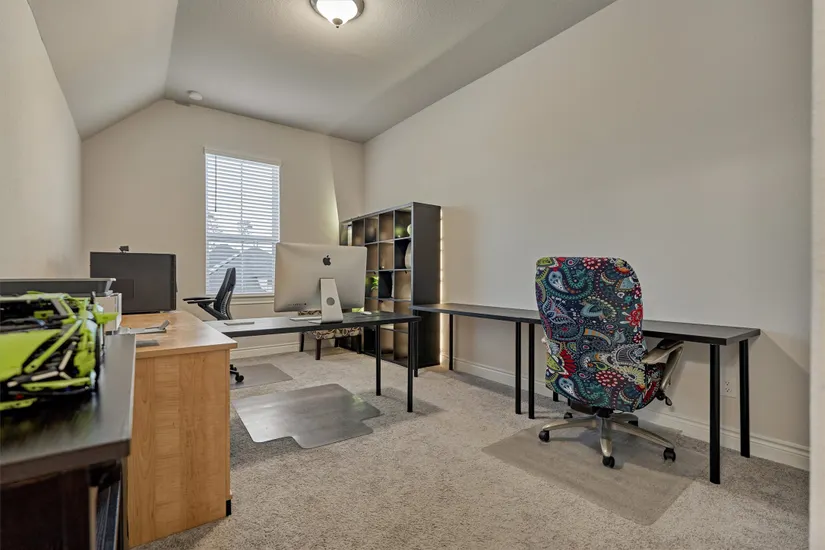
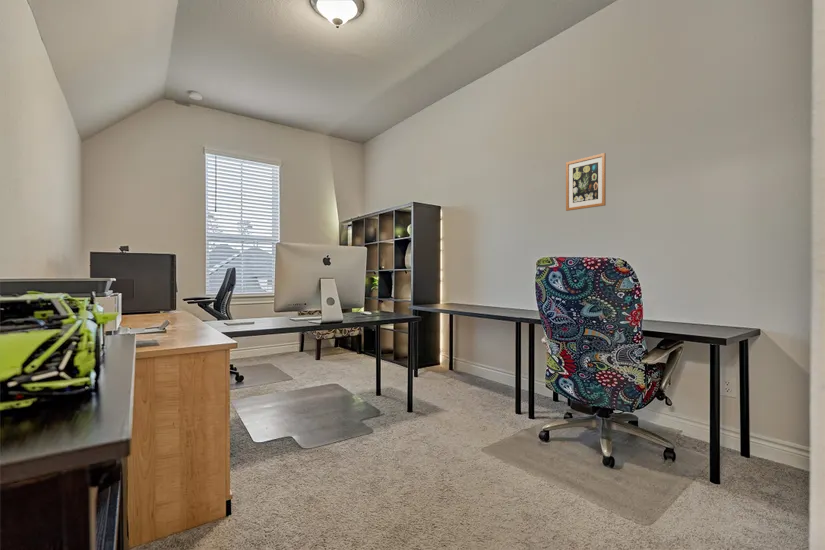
+ wall art (584, 183)
